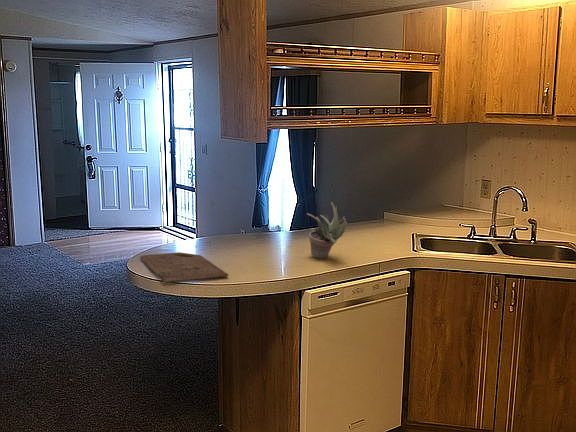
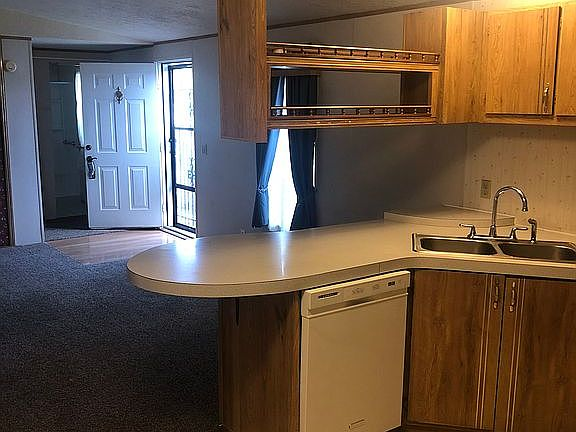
- succulent plant (328, 231)
- cutting board (181, 265)
